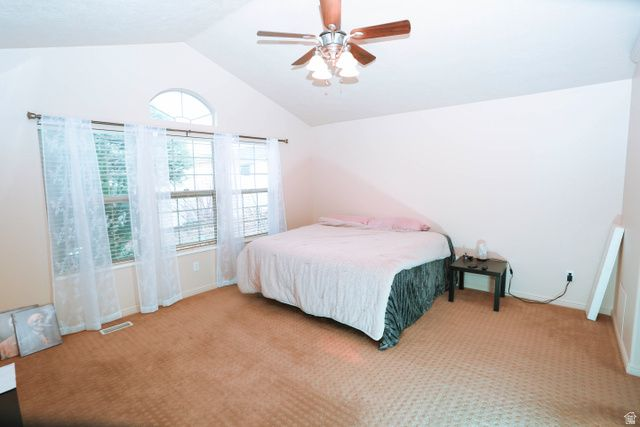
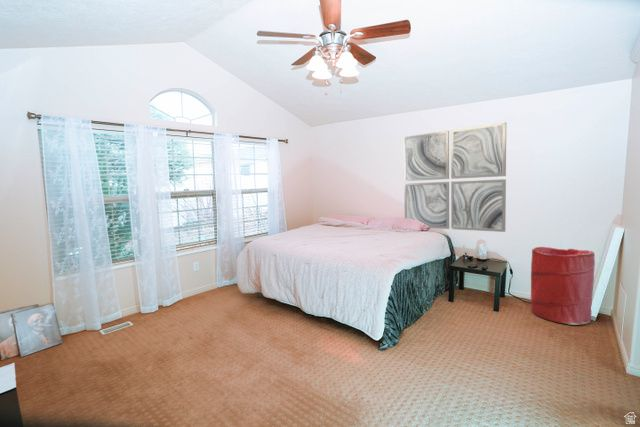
+ wall art (451, 178)
+ laundry hamper (561, 281)
